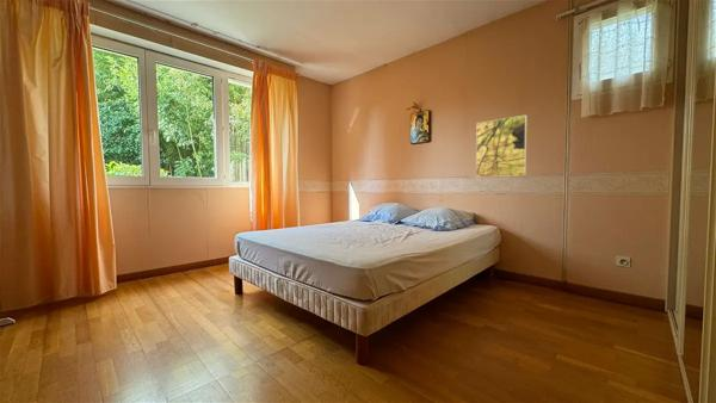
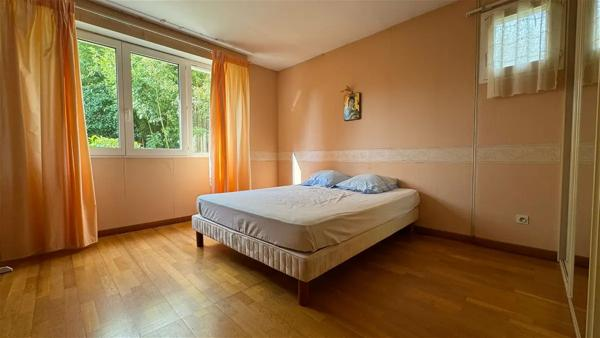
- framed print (499, 148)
